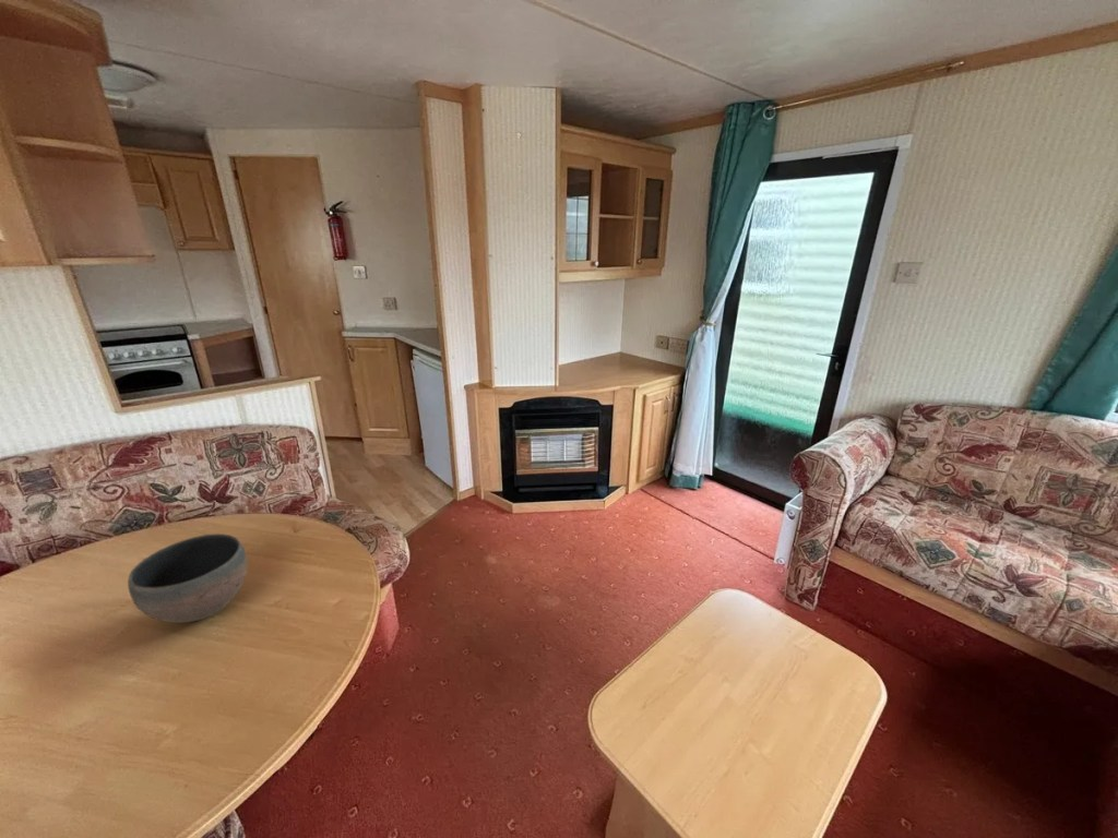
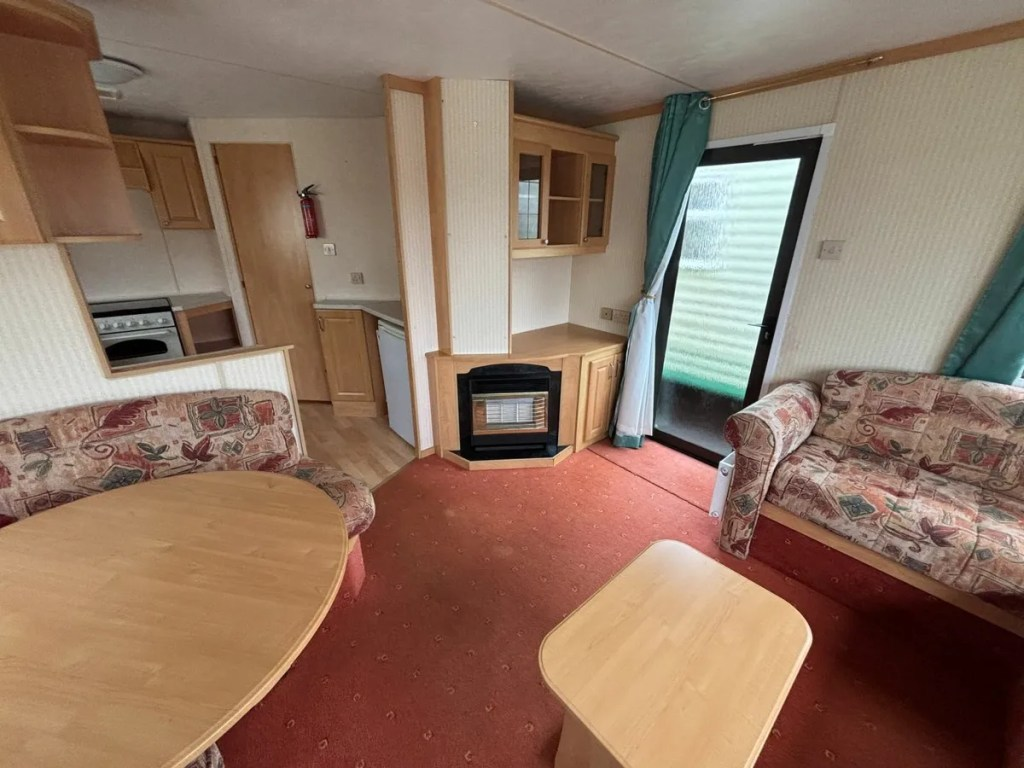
- bowl (195, 585)
